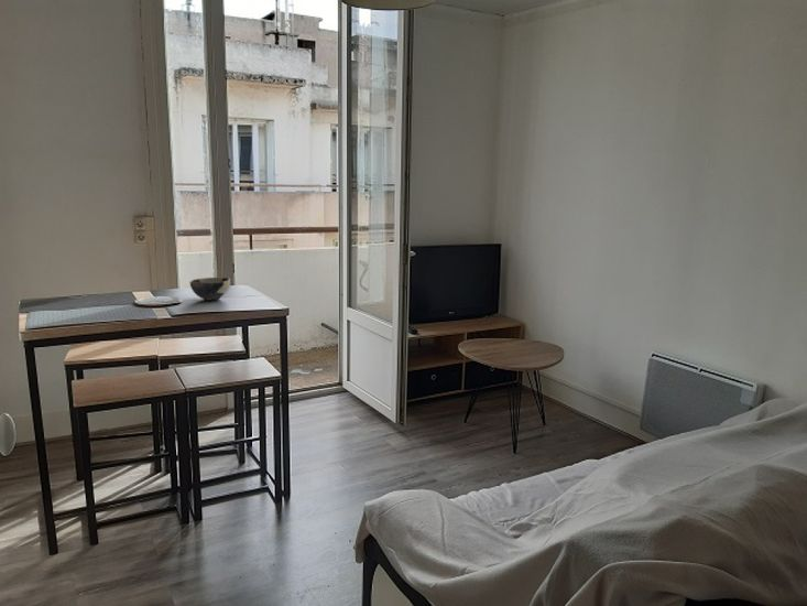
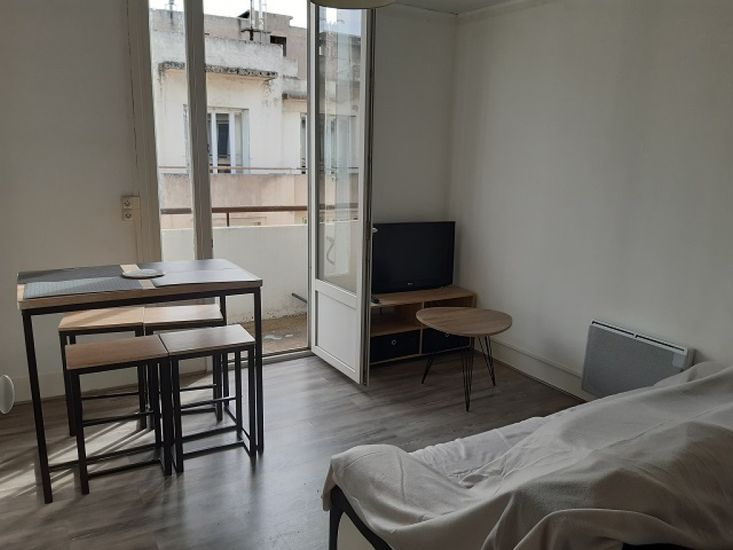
- bowl (210, 289)
